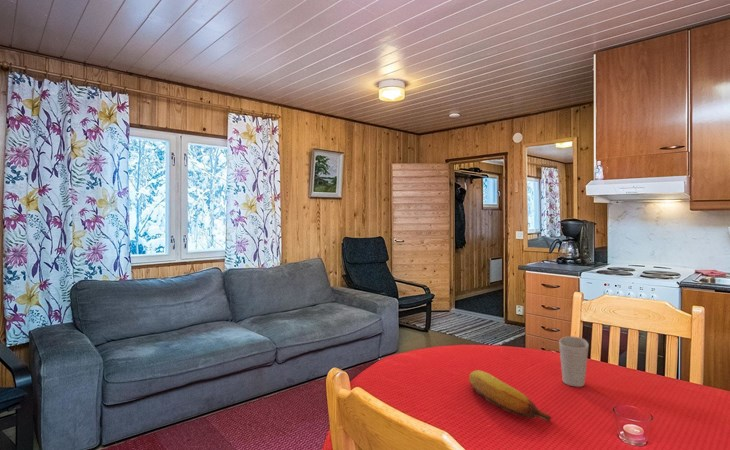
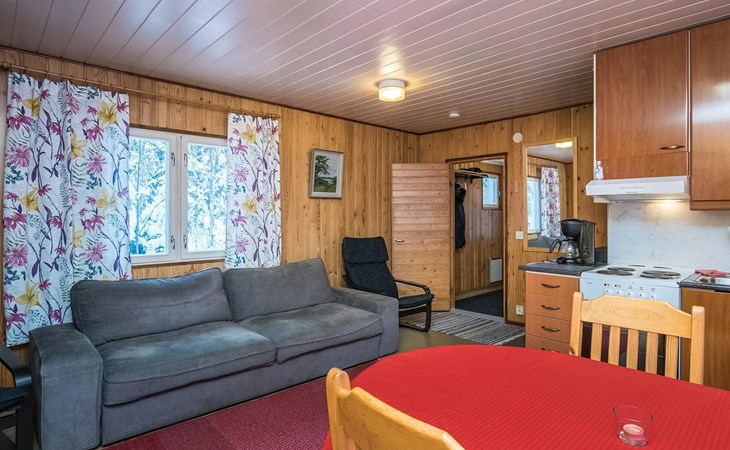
- cup (573, 361)
- fruit (506, 388)
